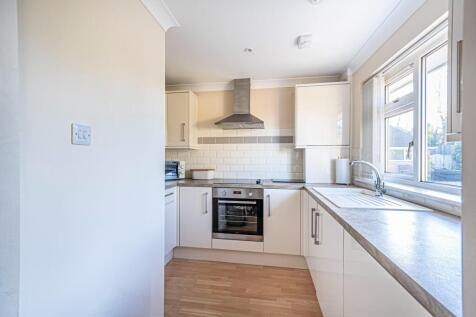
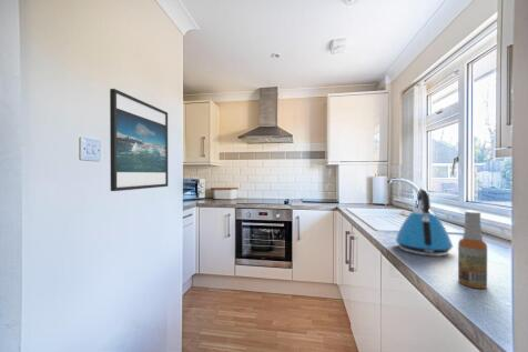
+ spray bottle (471, 247)
+ kettle (423, 219)
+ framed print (143, 145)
